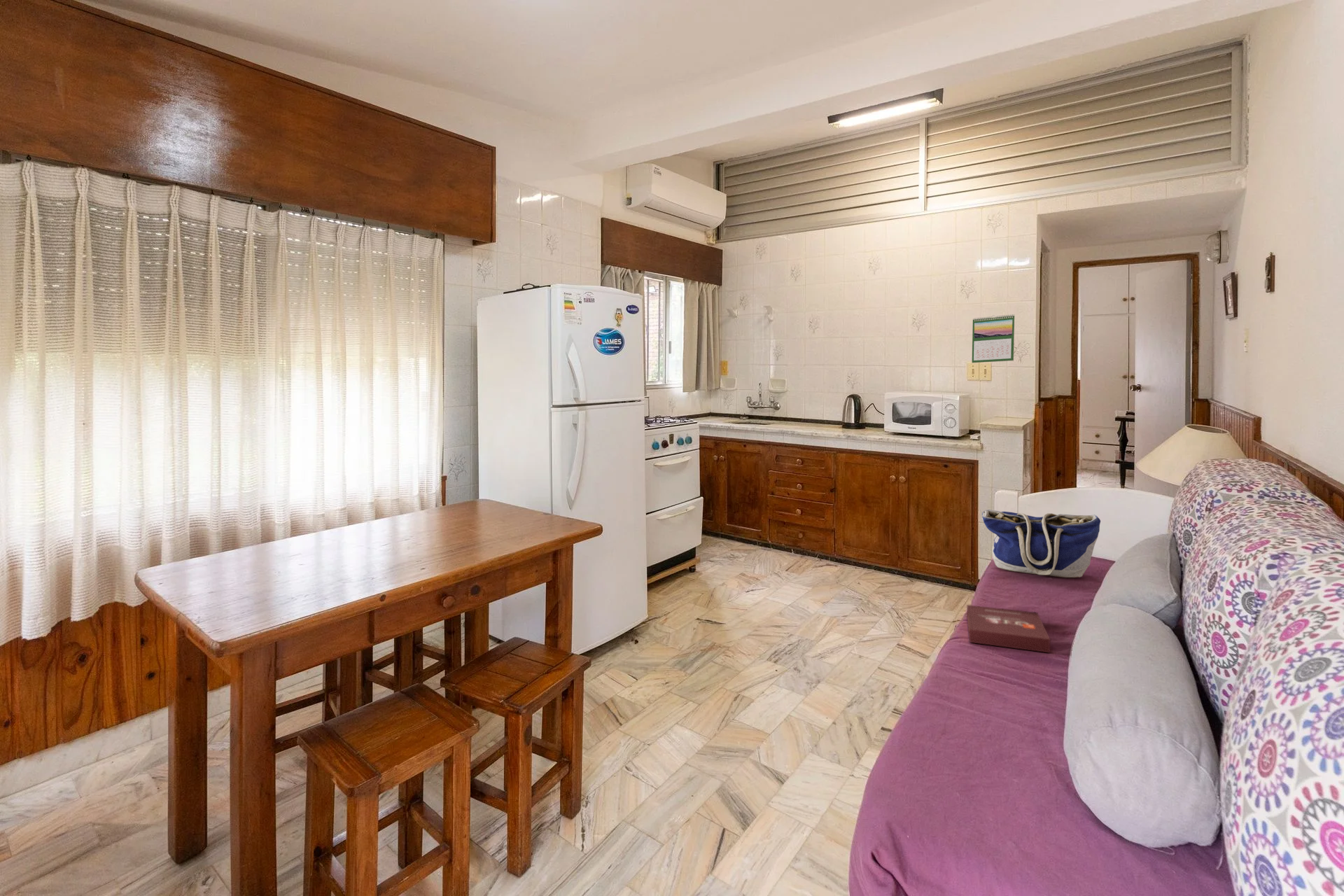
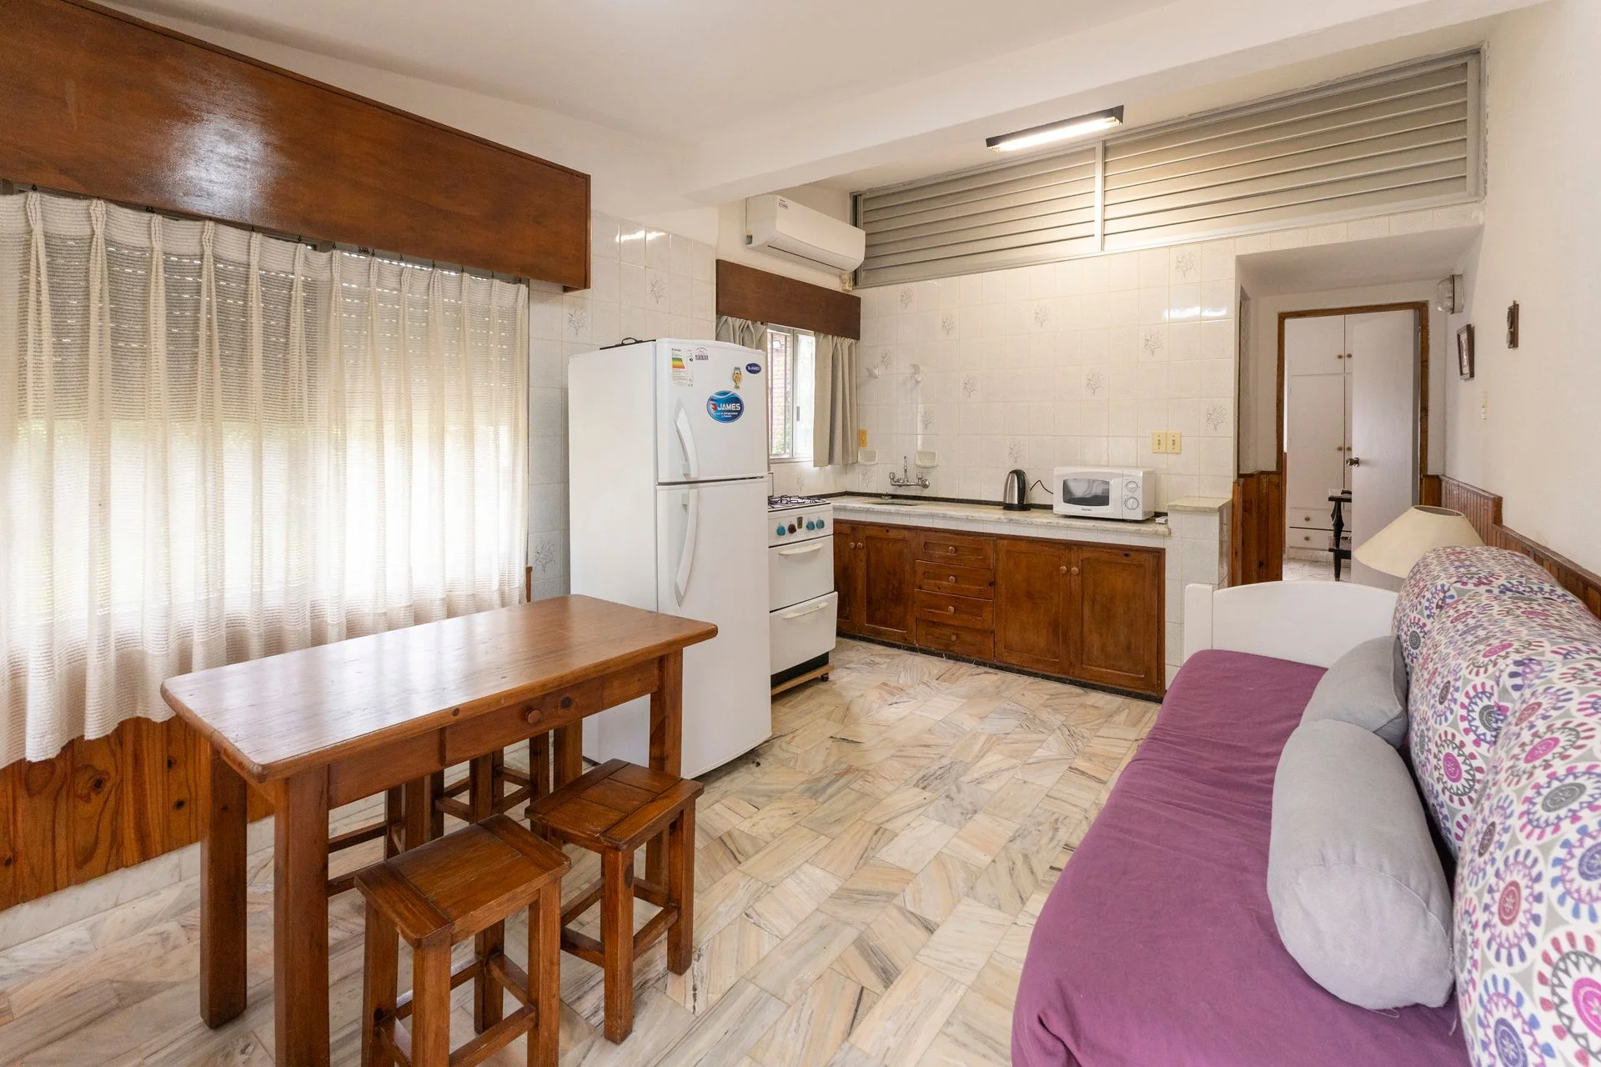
- calendar (993, 338)
- book (1004, 626)
- tote bag (1038, 541)
